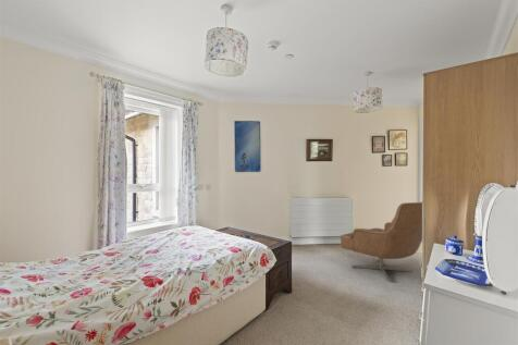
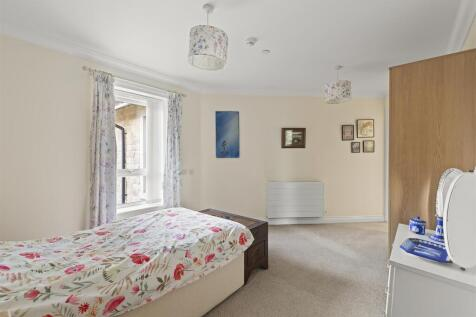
- chair (388, 235)
